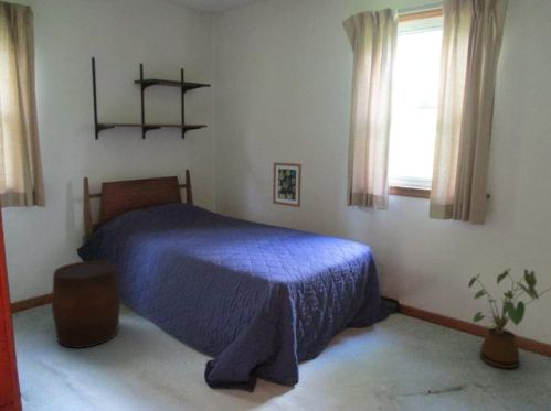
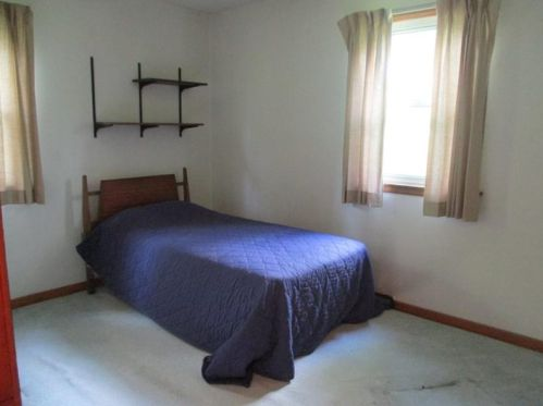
- wall art (286, 184)
- stool (86, 302)
- house plant (508, 320)
